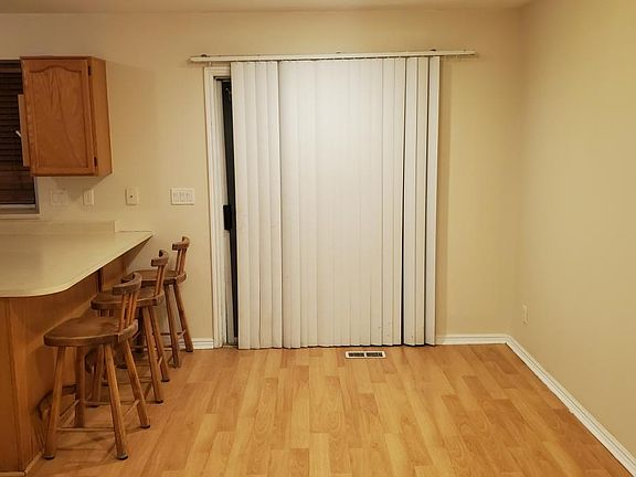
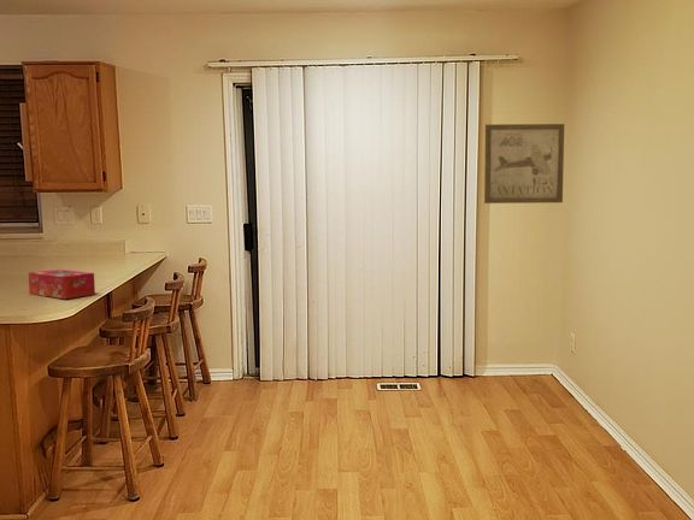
+ tissue box (61, 283)
+ wall art (524, 164)
